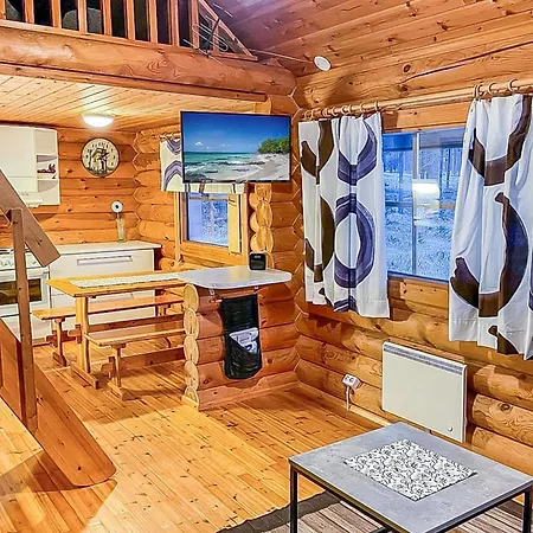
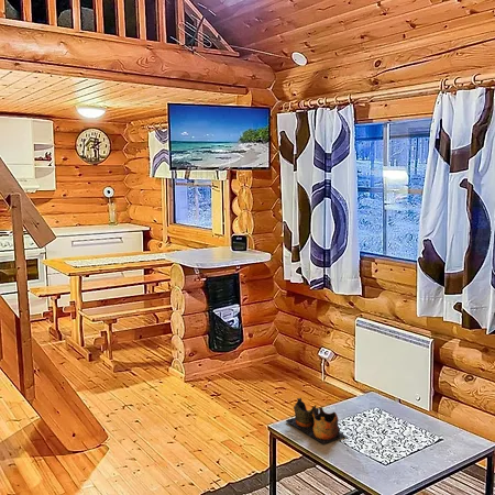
+ decorative bowl (315, 417)
